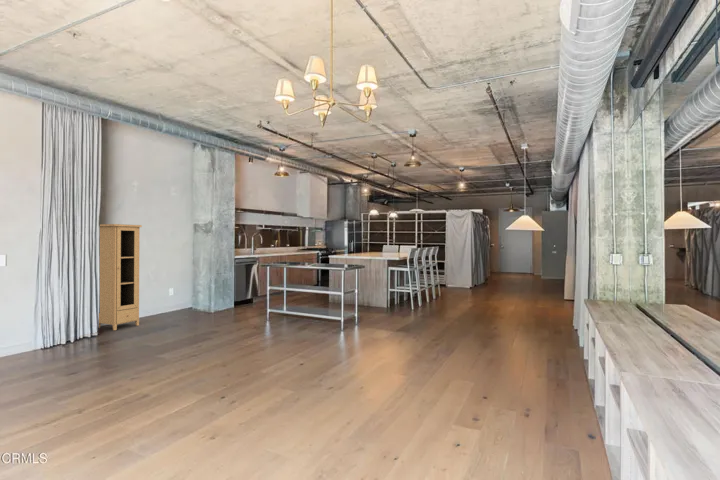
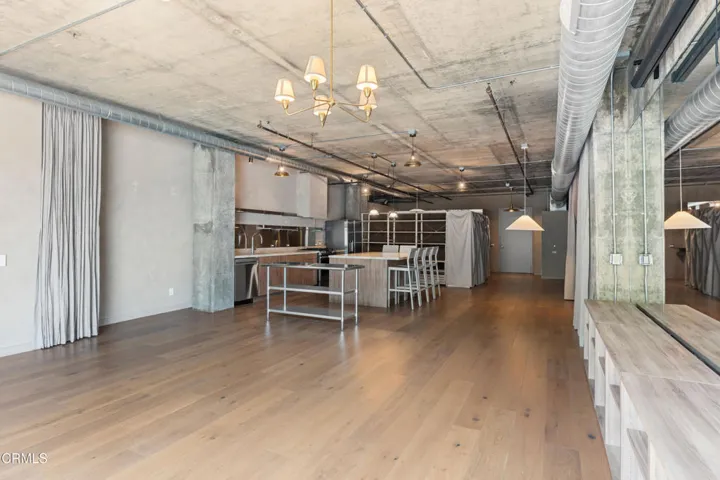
- cupboard (119, 275)
